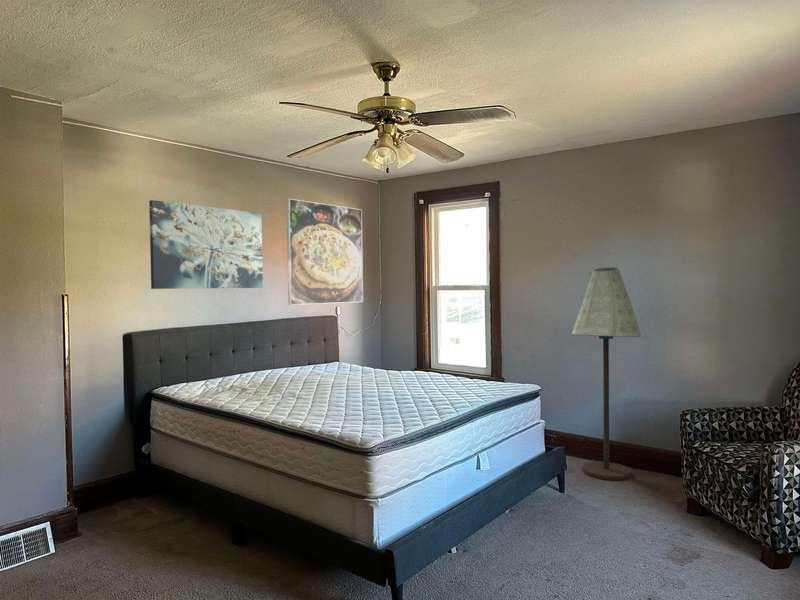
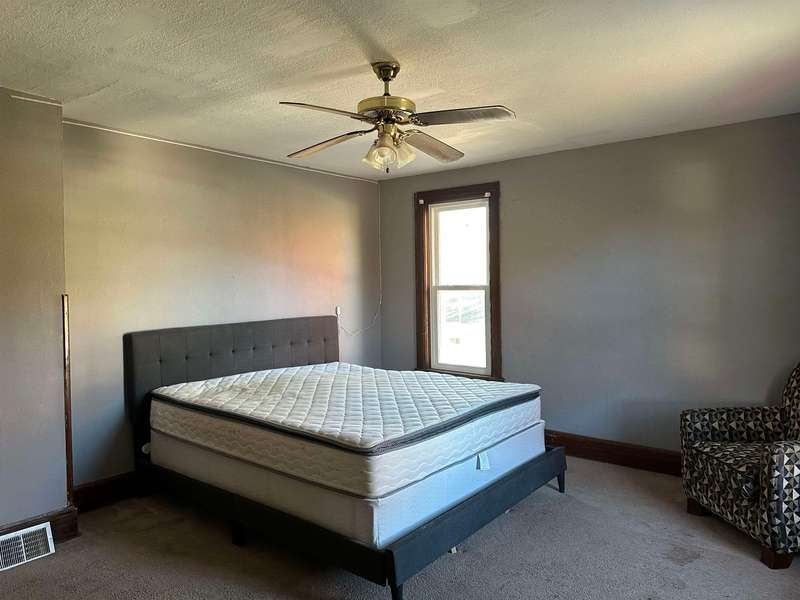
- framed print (327, 254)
- wall art (210, 247)
- floor lamp (606, 370)
